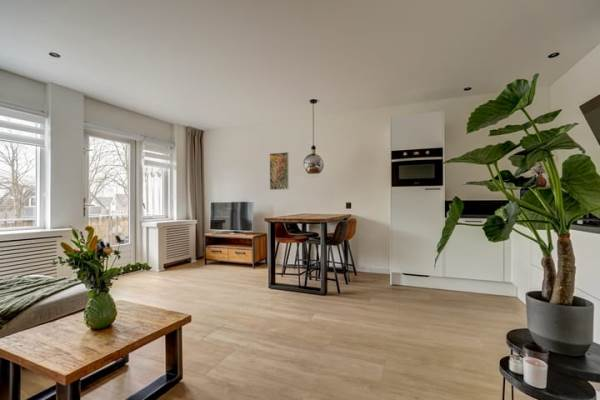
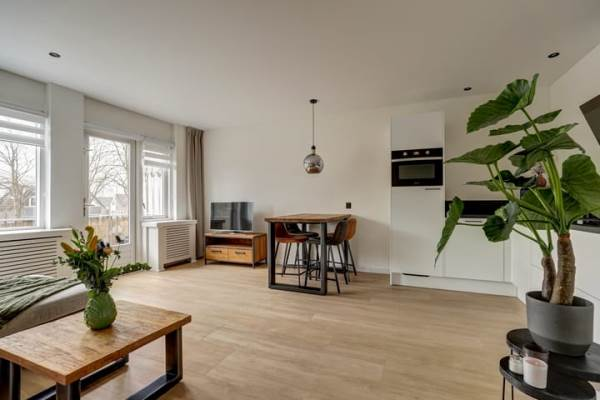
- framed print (279, 171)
